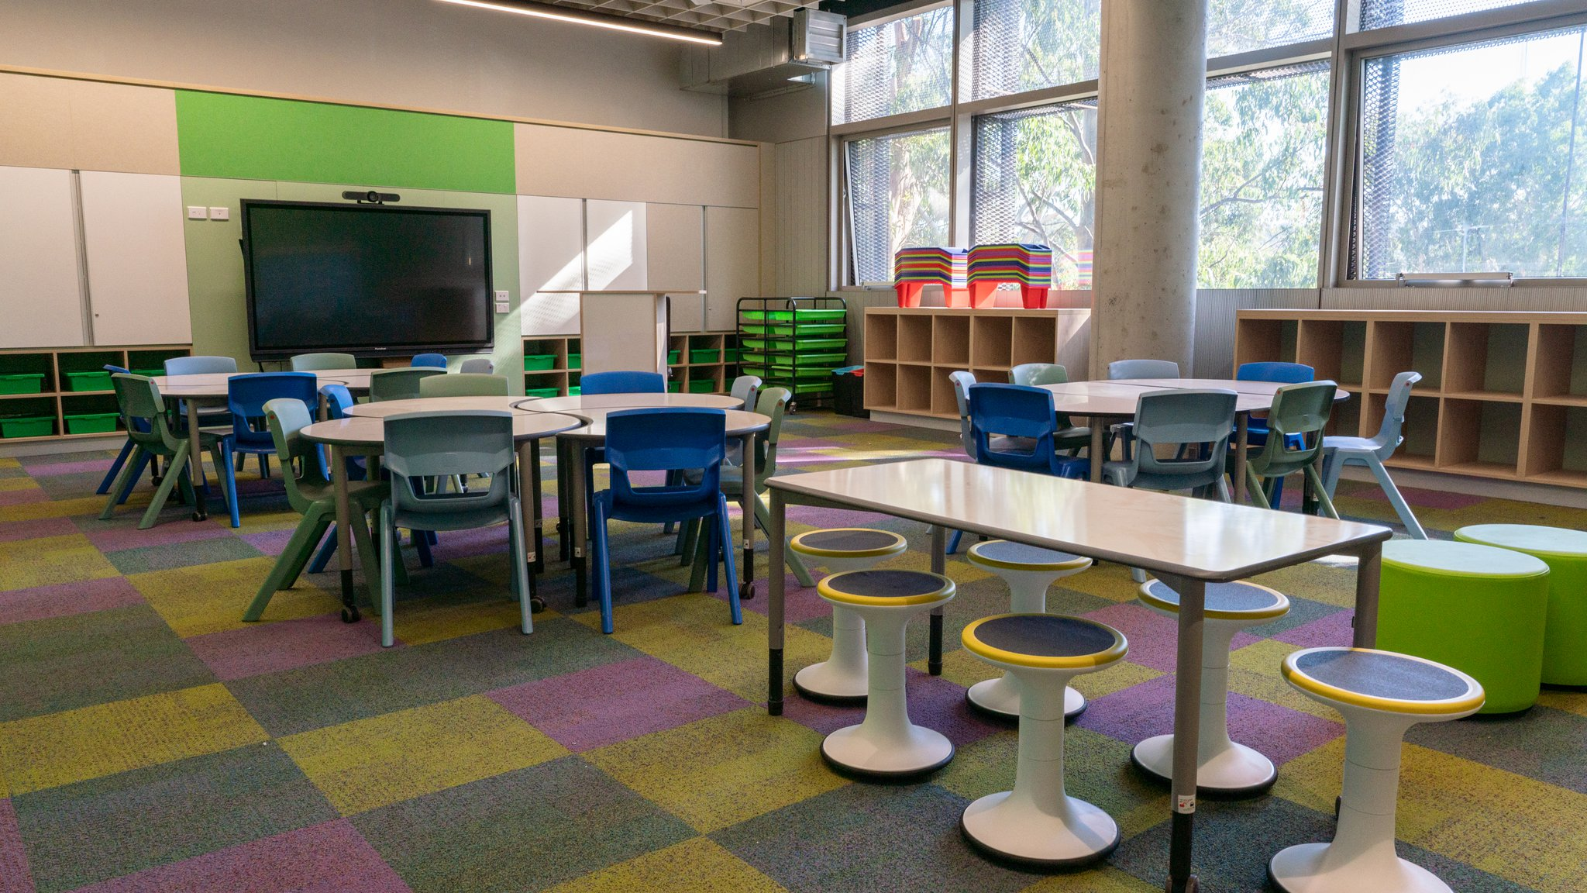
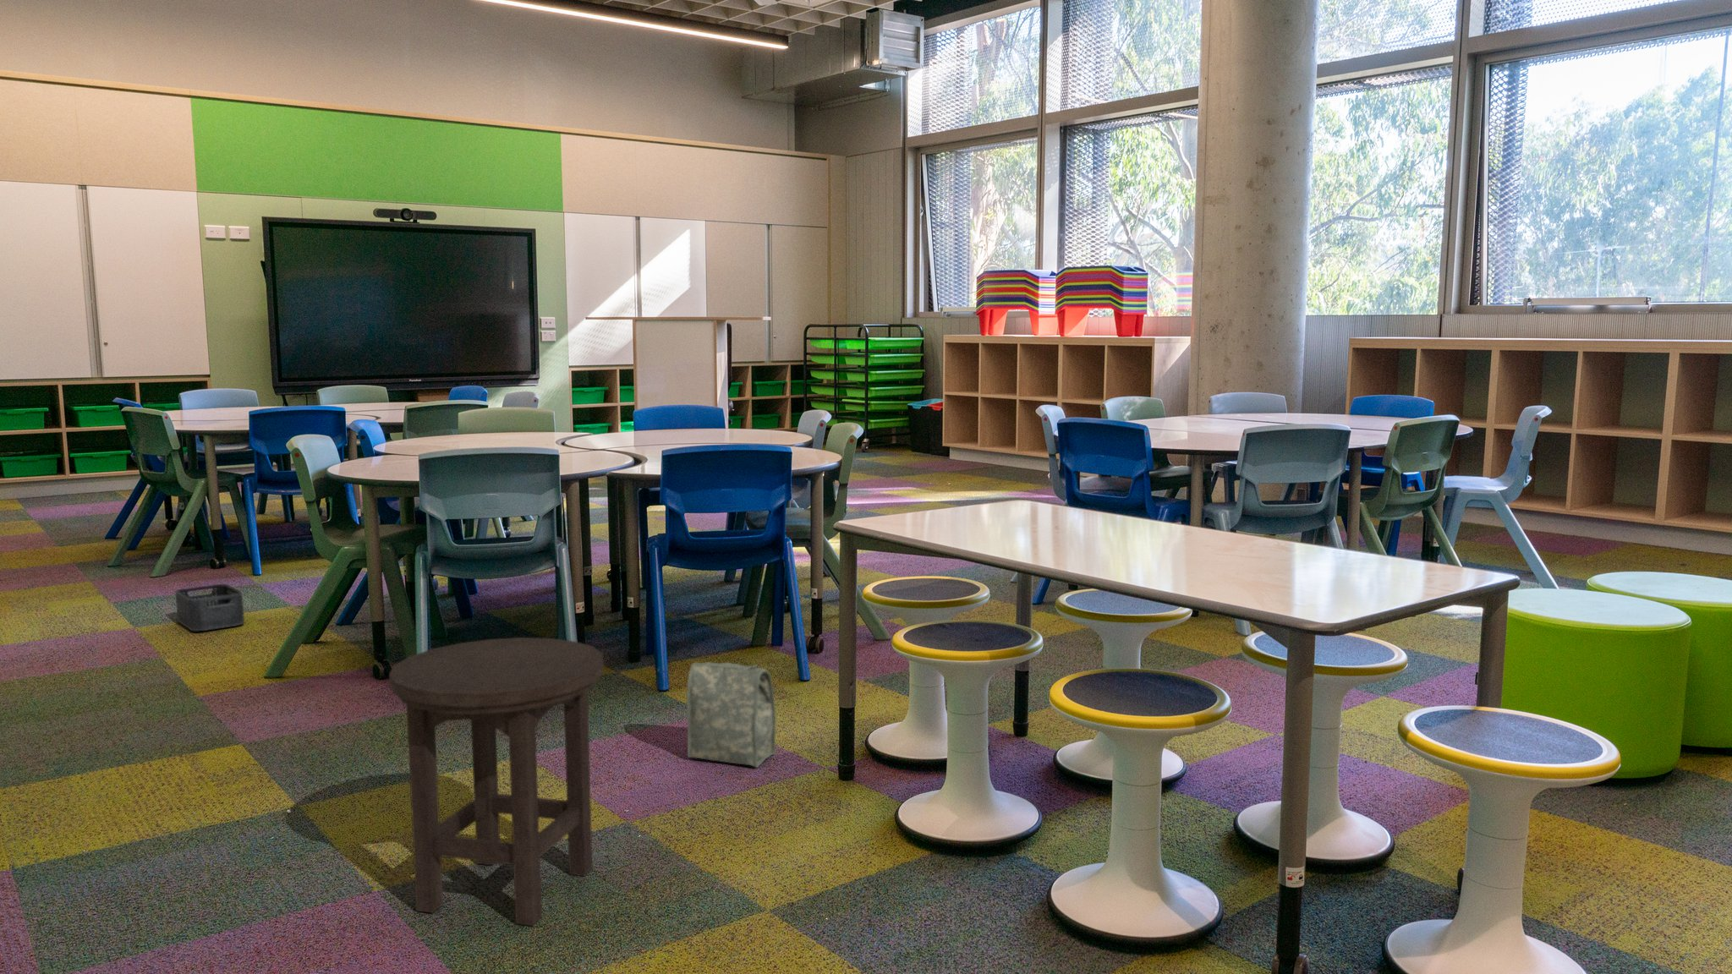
+ bag (730, 709)
+ stool (497, 777)
+ storage bin (209, 607)
